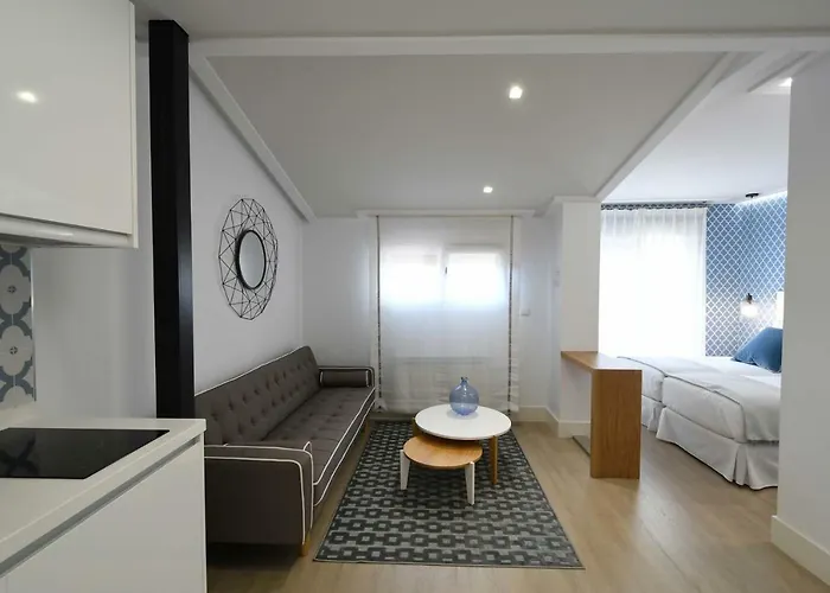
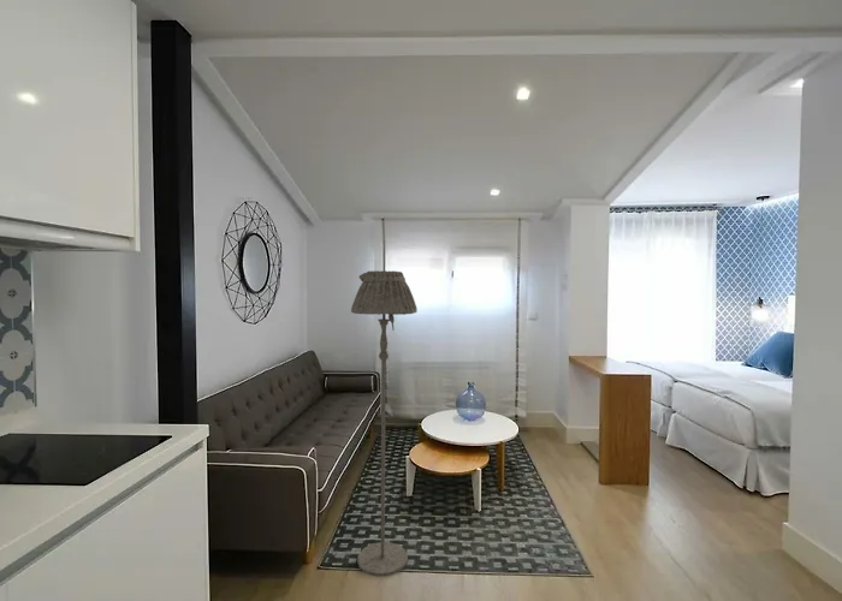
+ floor lamp (384, 416)
